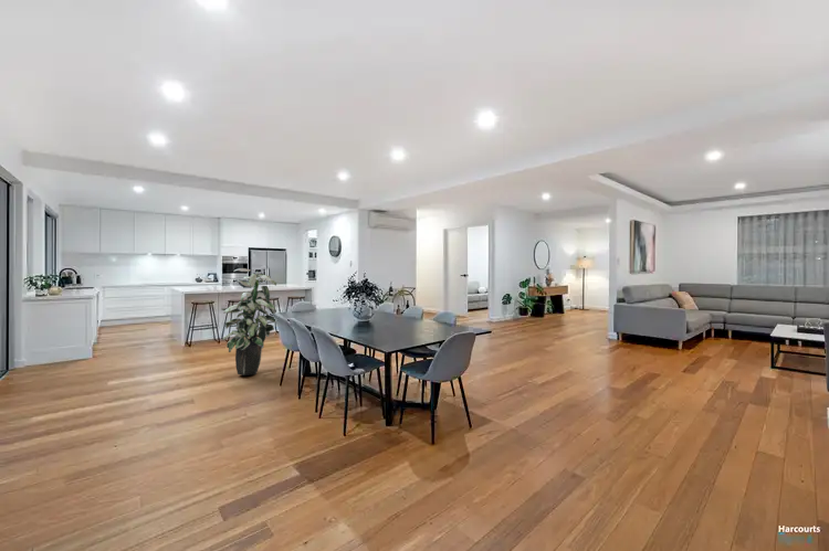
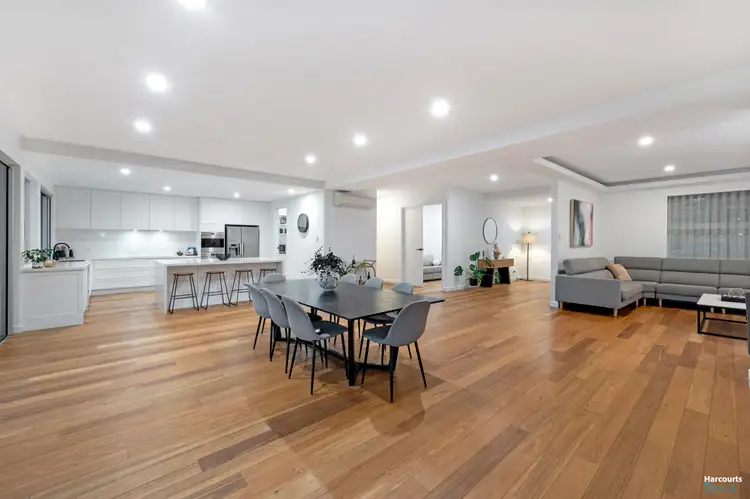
- indoor plant (249, 320)
